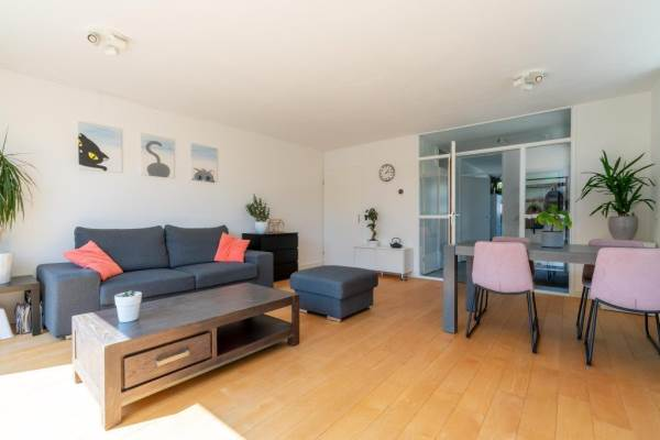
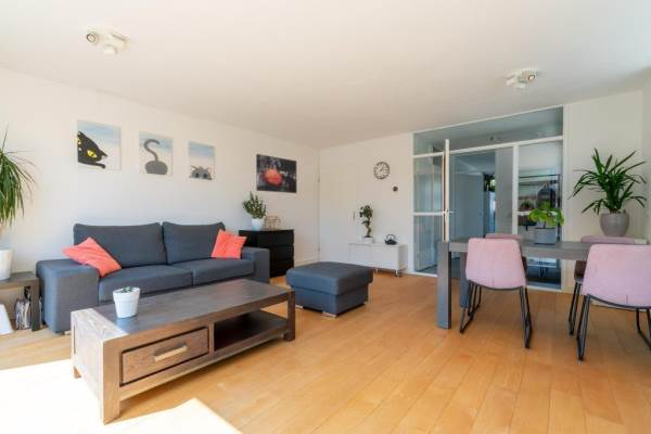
+ wall art (278, 175)
